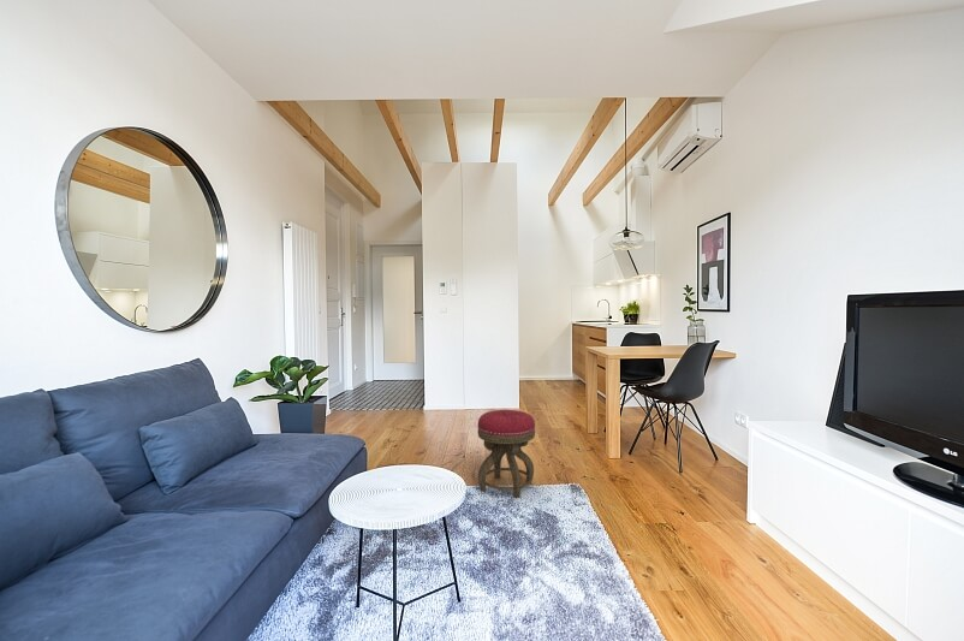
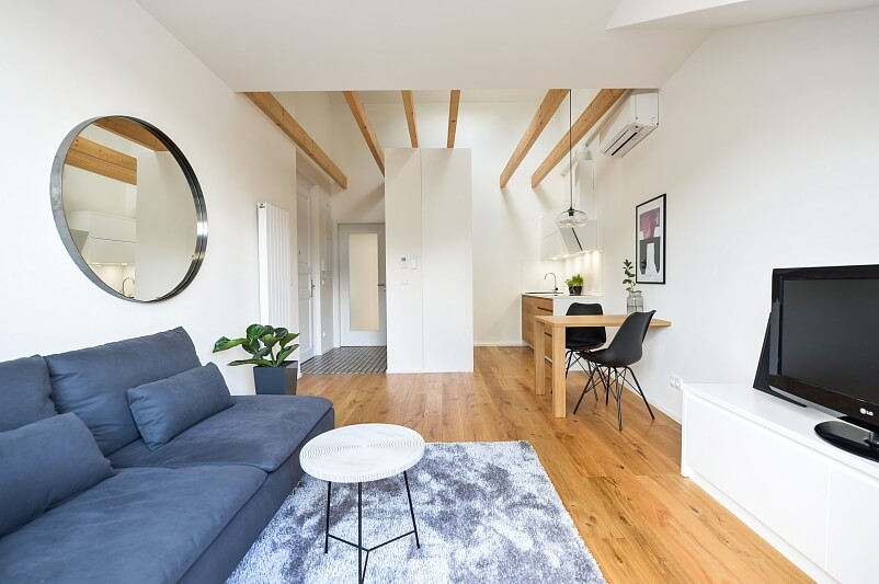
- stool (506, 450)
